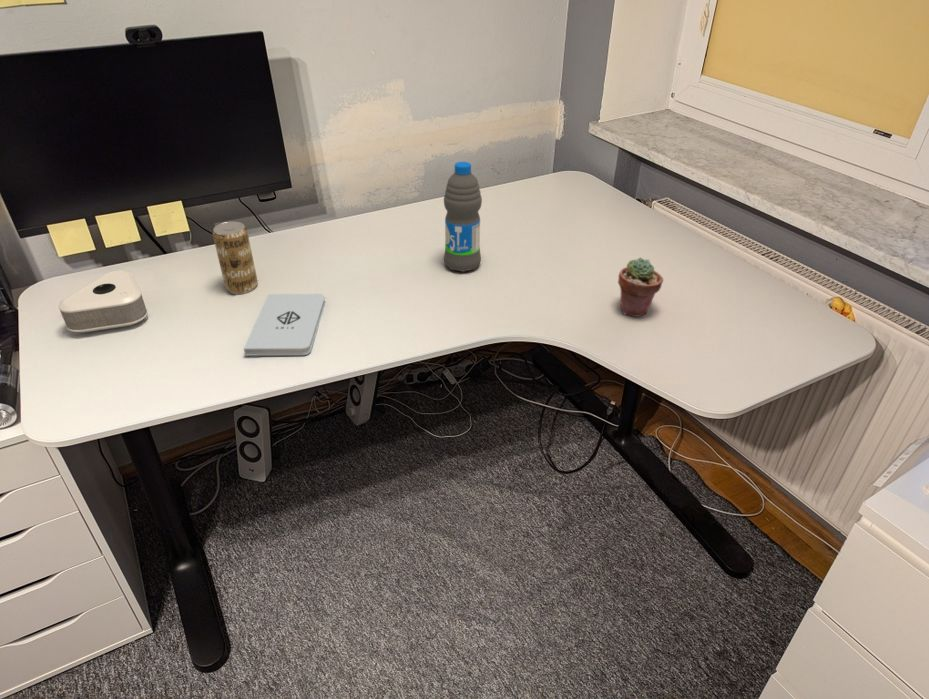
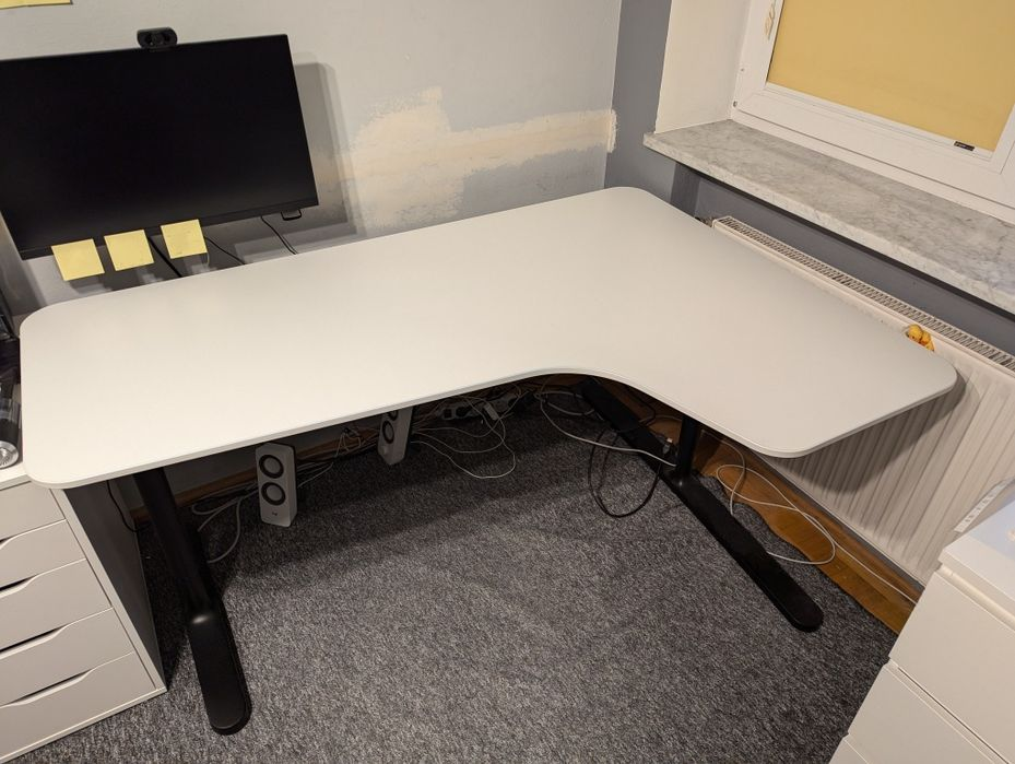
- speaker (102, 301)
- notepad (287, 322)
- water bottle (462, 216)
- potted succulent (638, 285)
- beverage can (235, 257)
